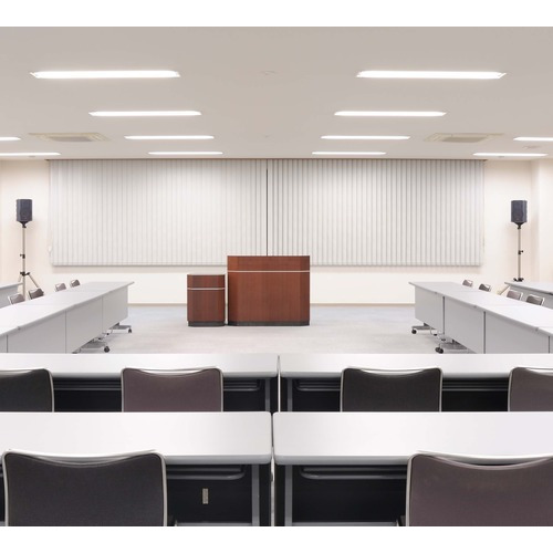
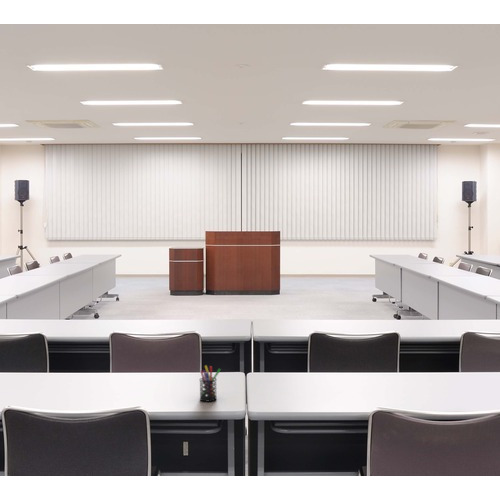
+ pen holder (210, 381)
